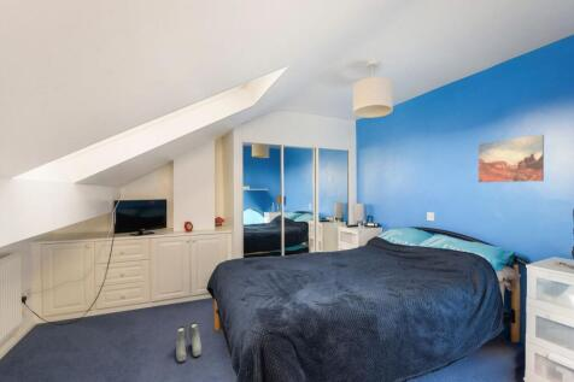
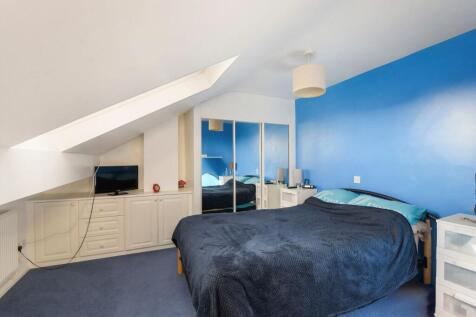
- wall art (508, 160)
- boots (191, 340)
